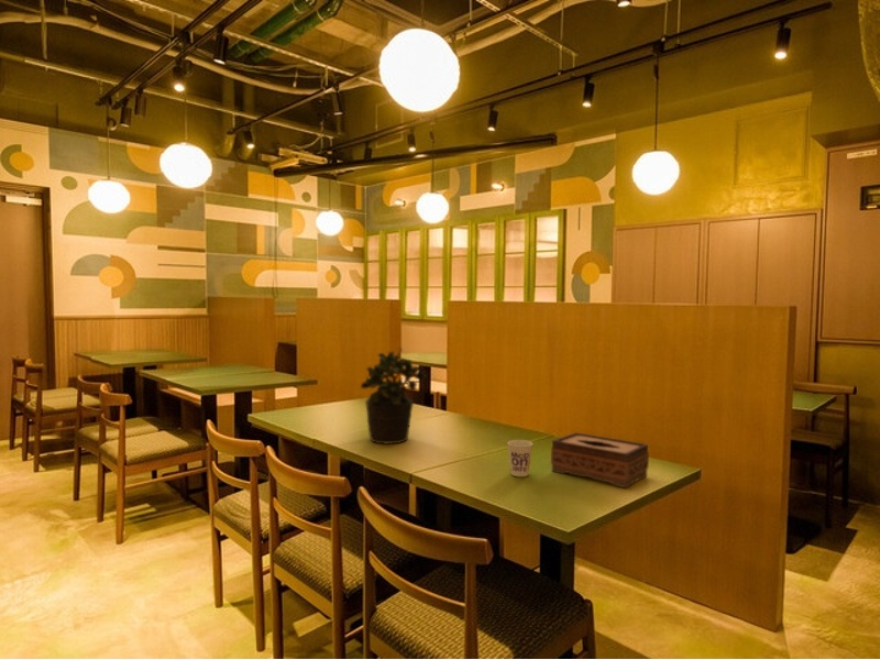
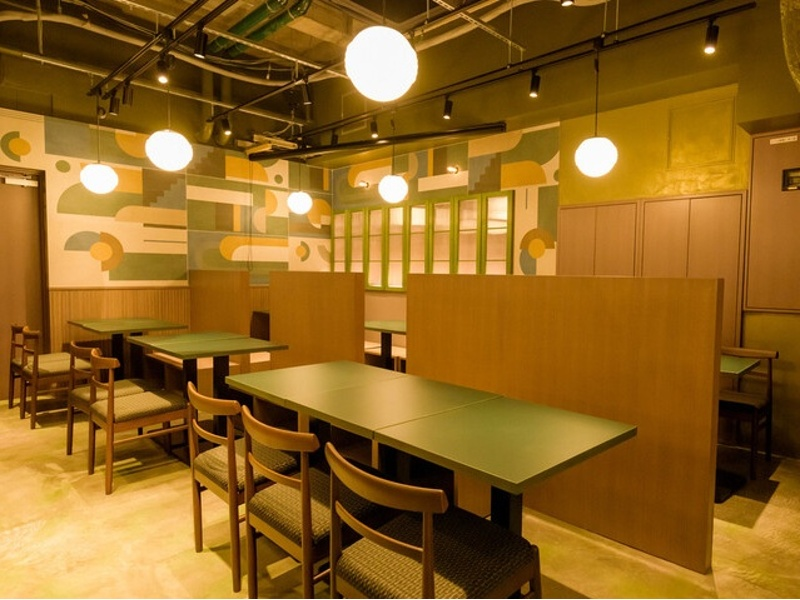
- cup (519, 458)
- potted plant (393, 394)
- tissue box (598, 458)
